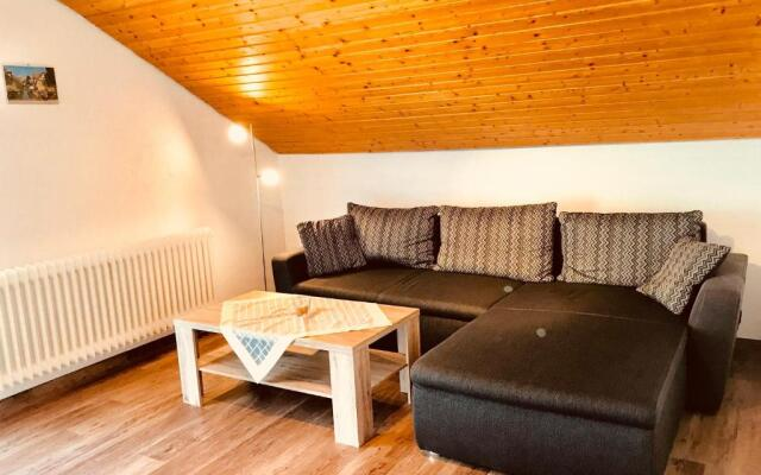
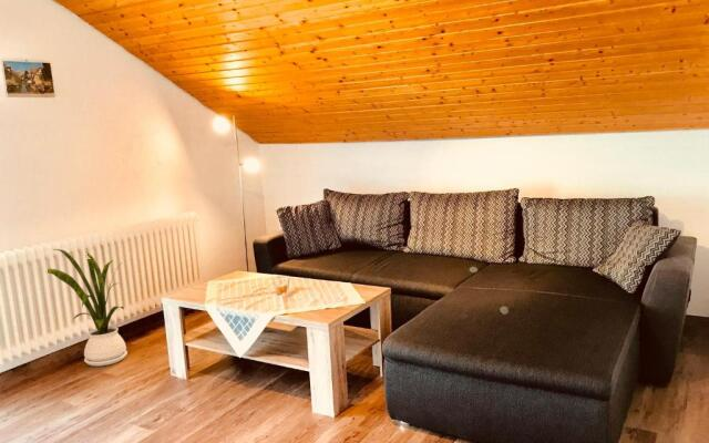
+ house plant (94, 302)
